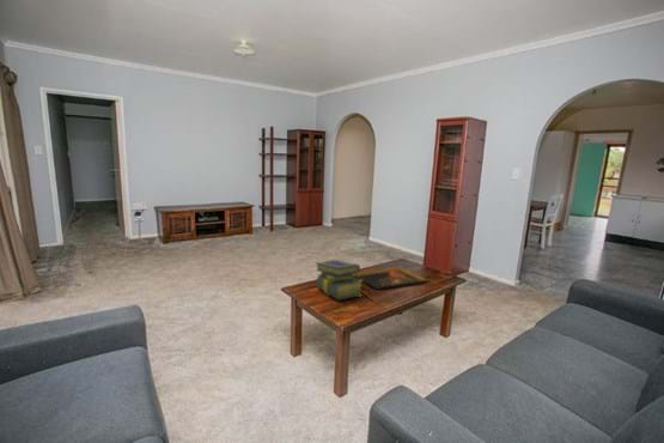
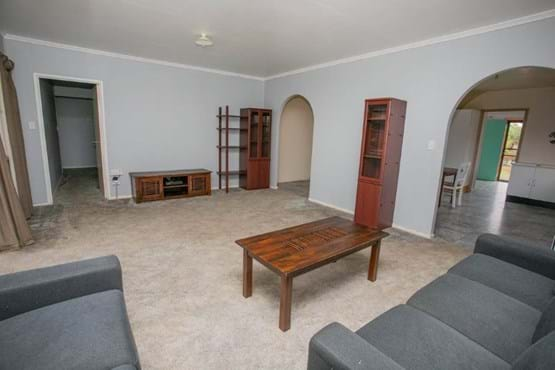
- stack of books (337, 277)
- decorative tray (389, 278)
